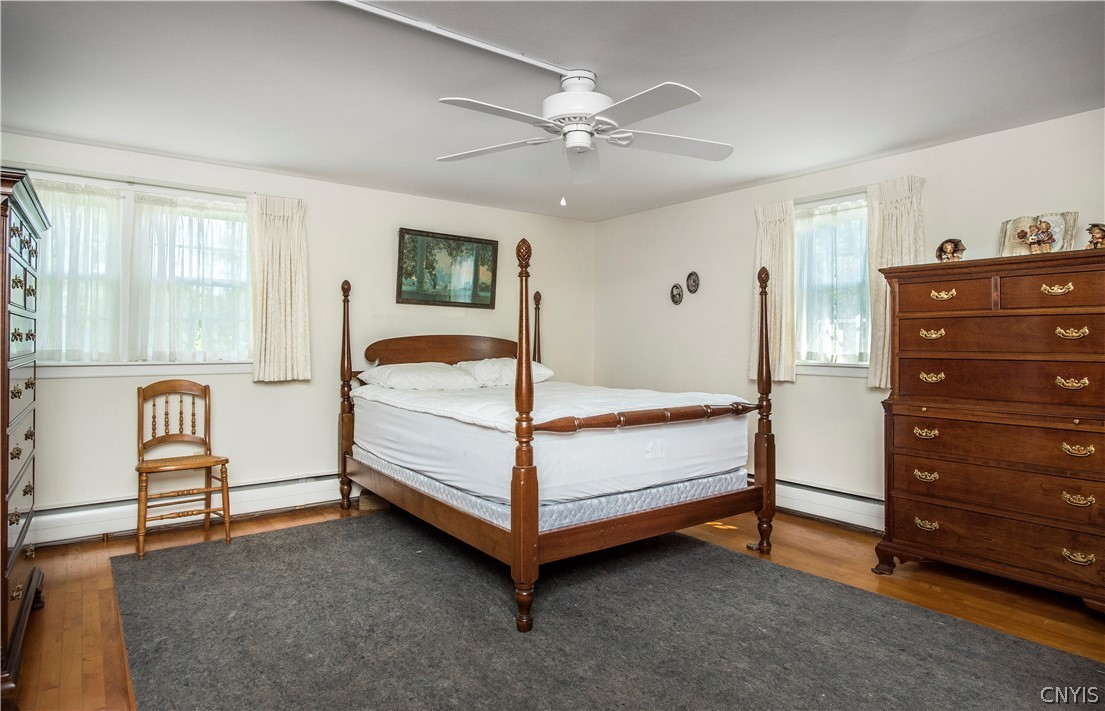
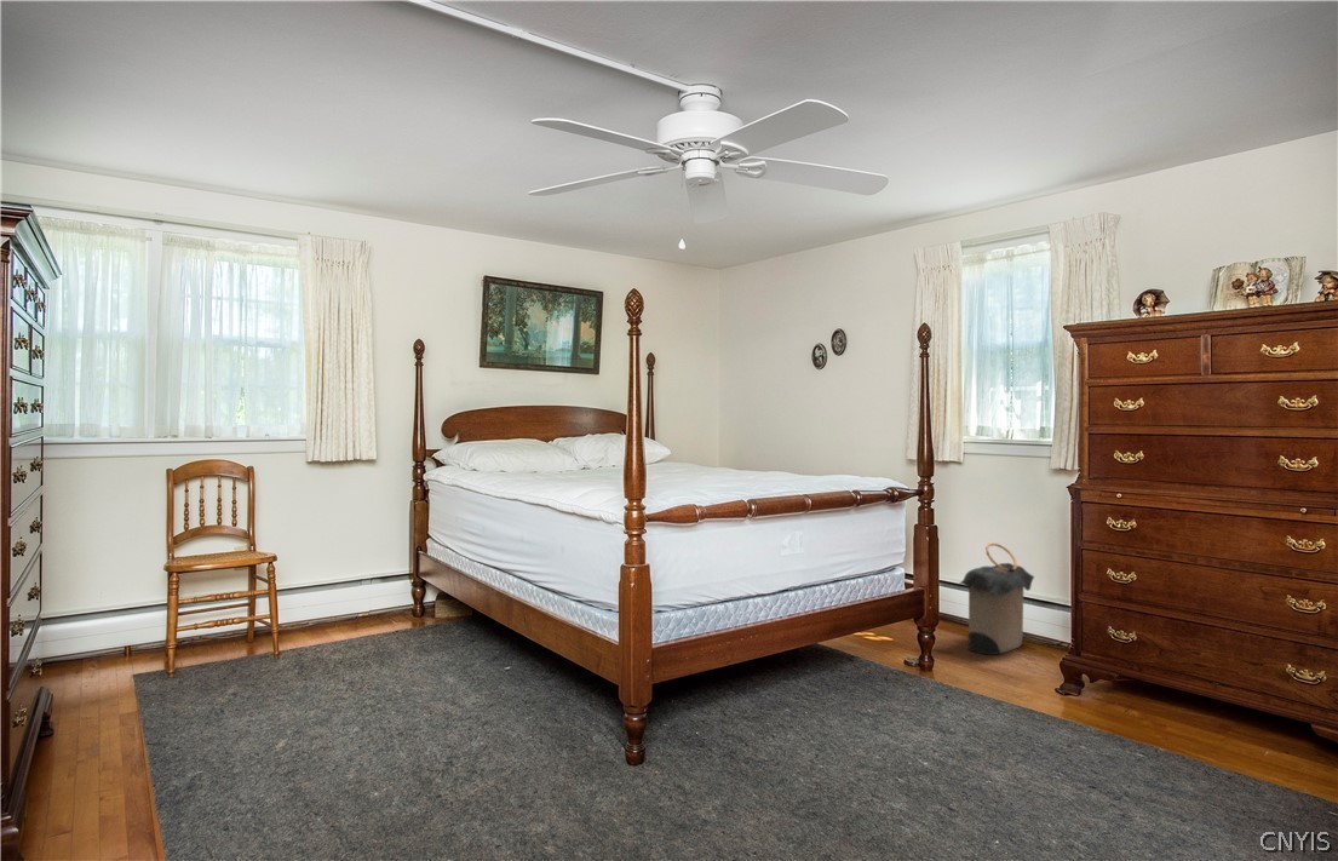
+ laundry hamper (997, 596)
